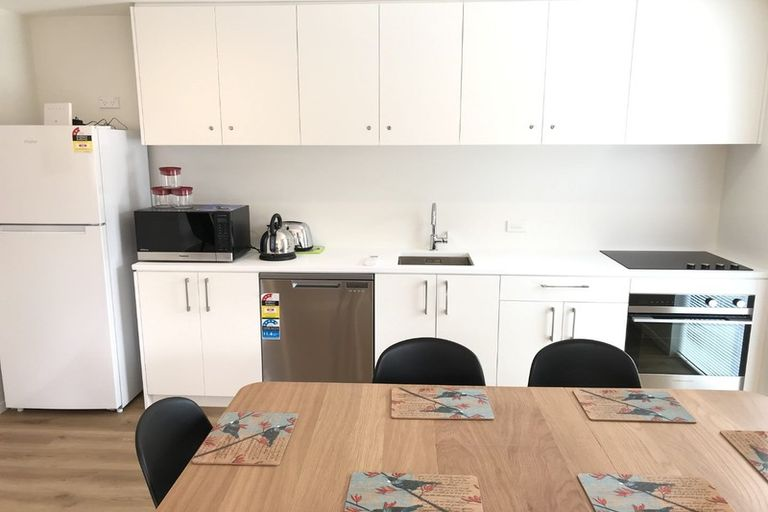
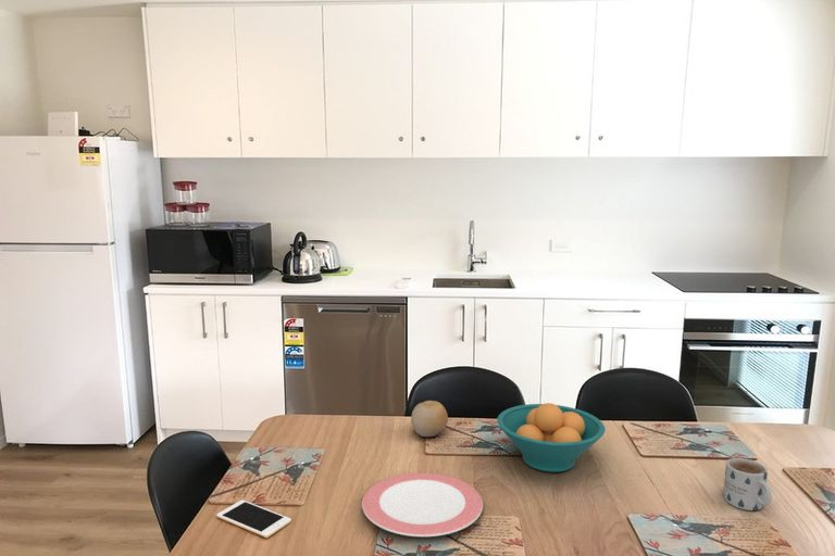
+ cell phone (253, 517)
+ fruit bowl (549, 432)
+ mug (750, 486)
+ plate (422, 504)
+ fruit (428, 418)
